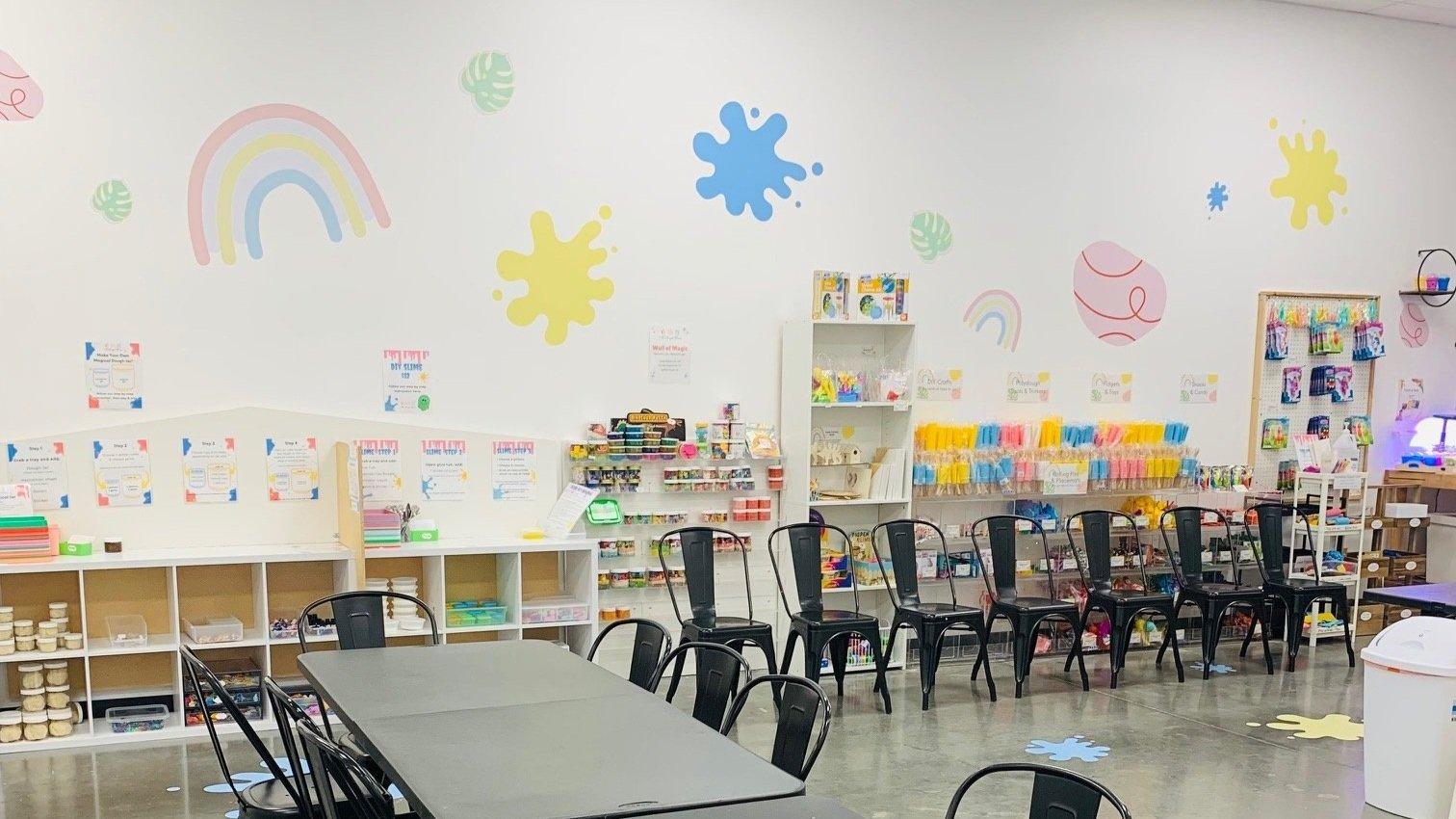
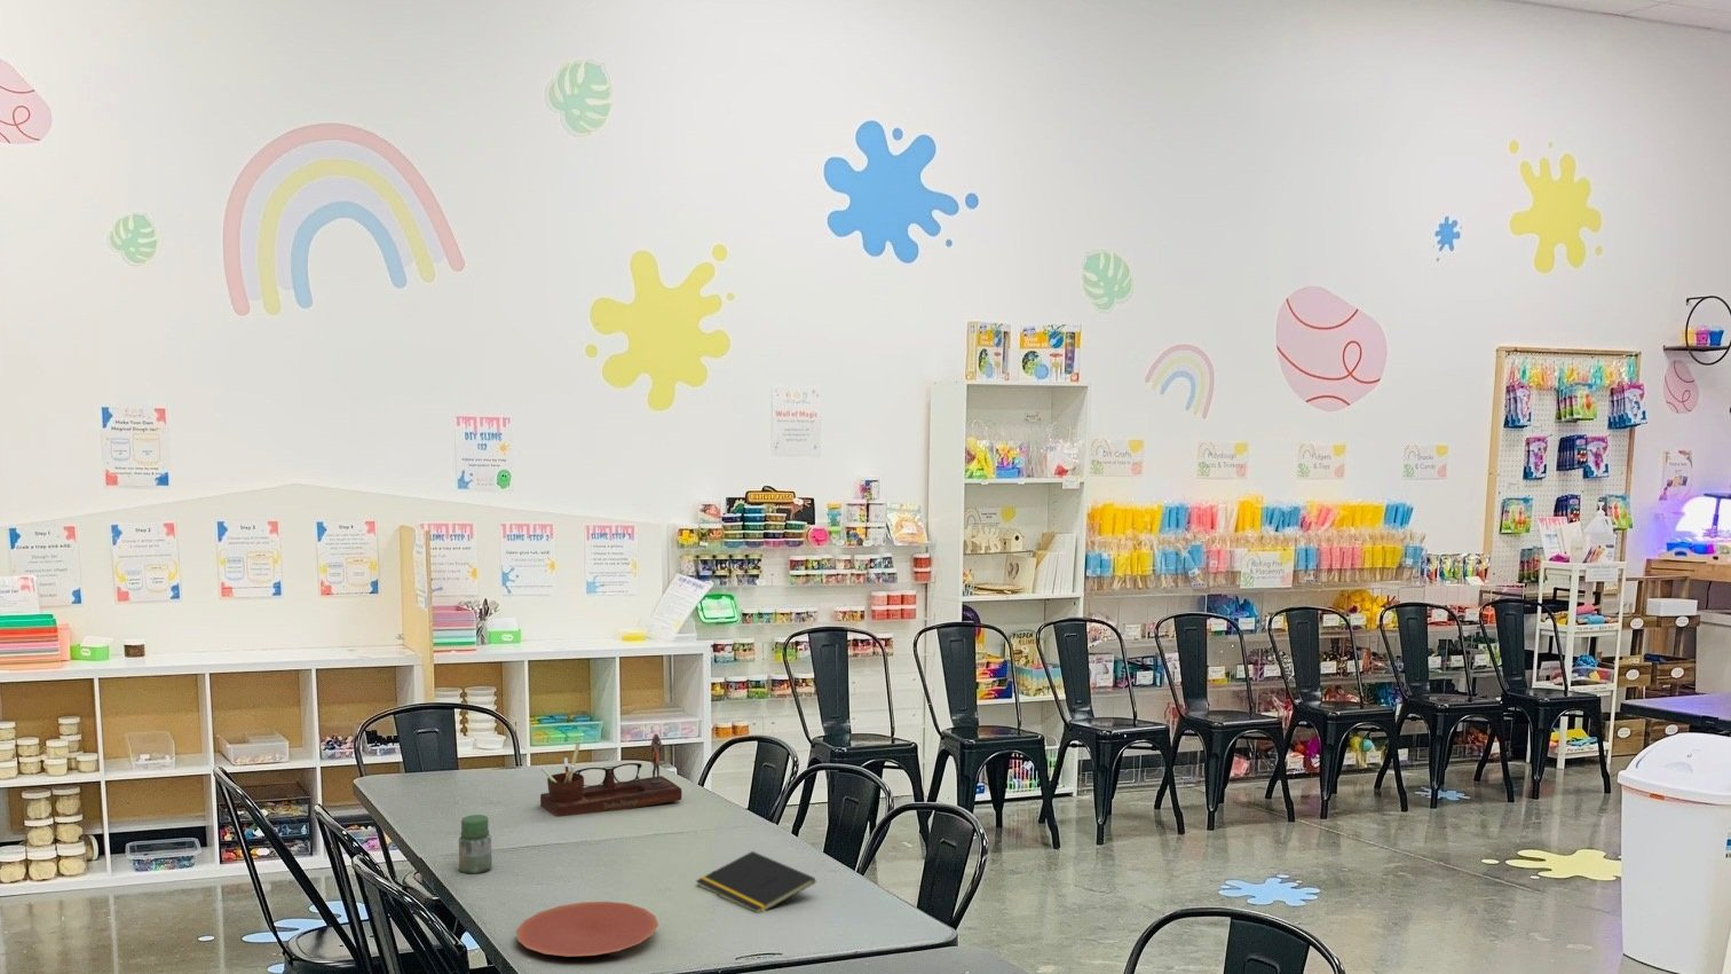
+ jar (476, 843)
+ plate (587, 932)
+ notepad (755, 881)
+ desk organizer (605, 772)
